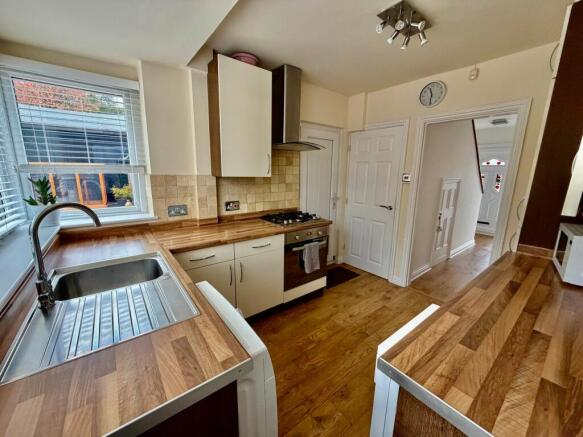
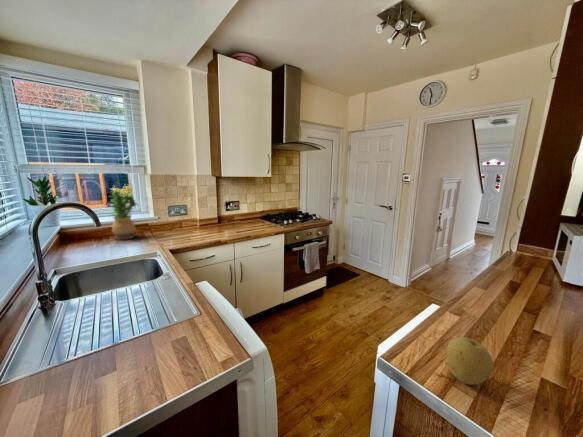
+ potted plant (124, 214)
+ fruit (468, 360)
